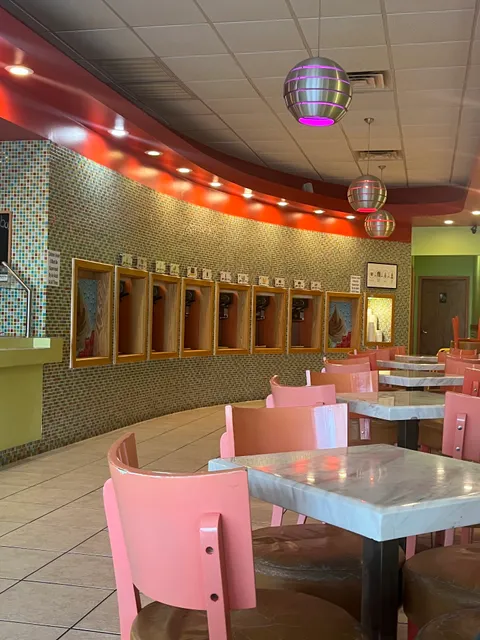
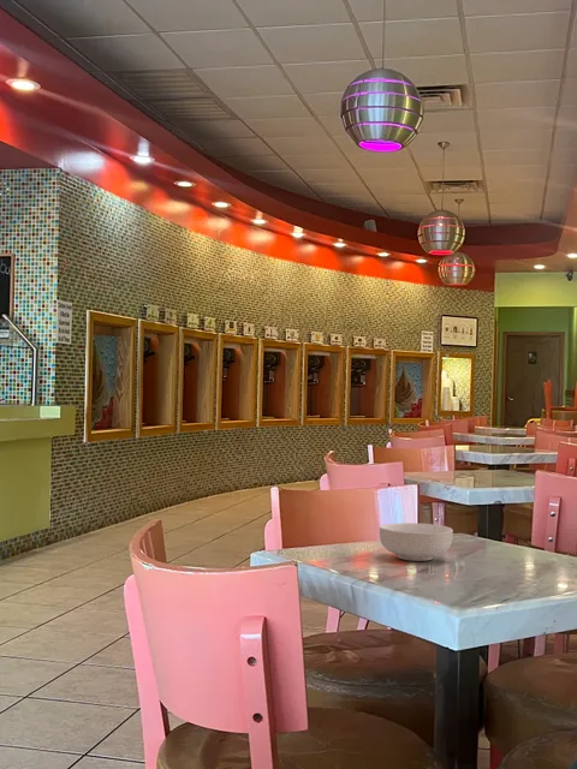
+ cereal bowl (415, 542)
